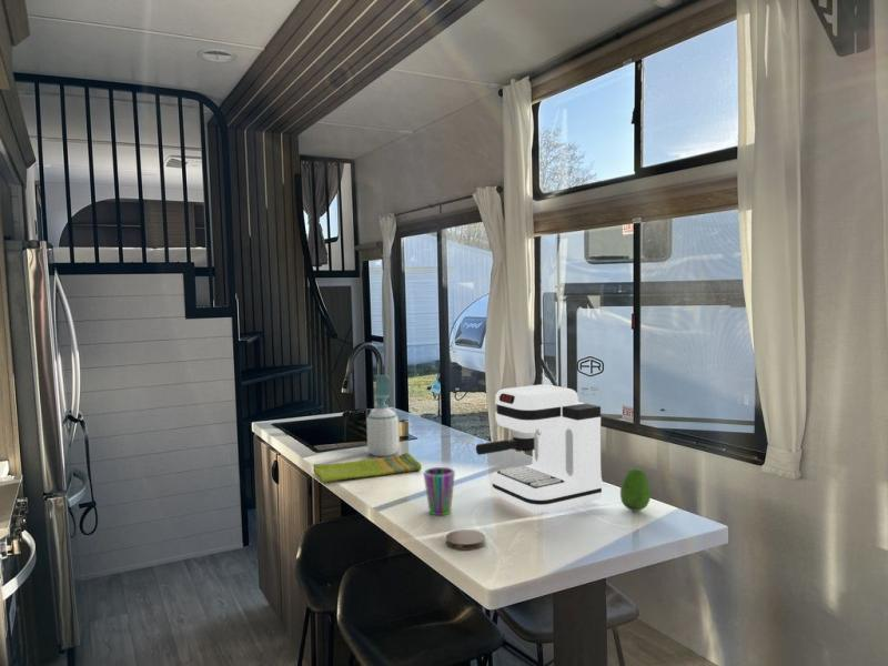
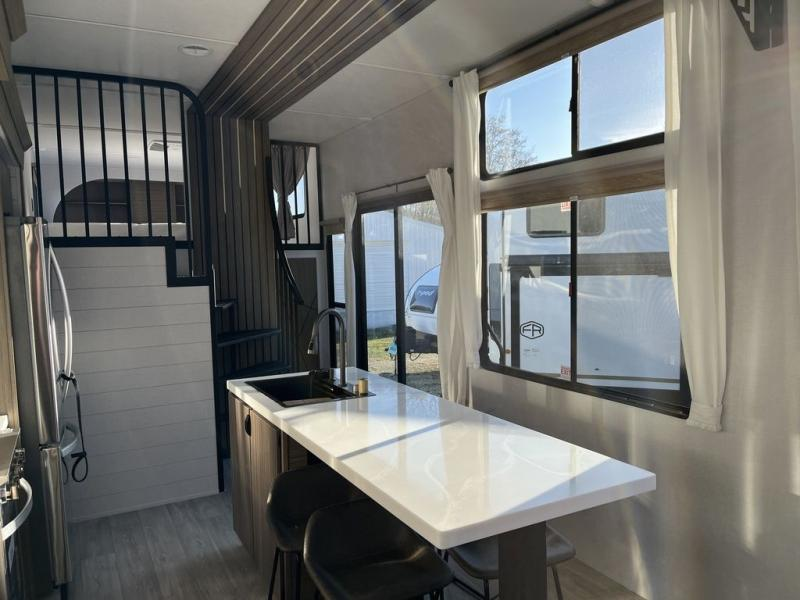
- dish towel (367, 466)
- coaster (465, 538)
- cup (440, 492)
- coffee maker (541, 445)
- soap bottle (382, 414)
- fruit (635, 488)
